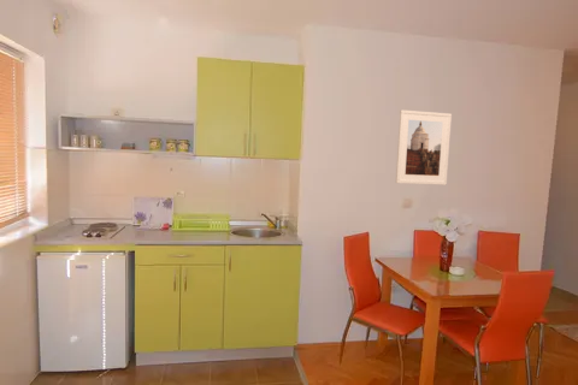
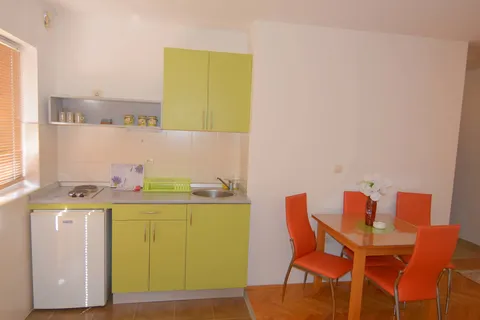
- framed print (423, 148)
